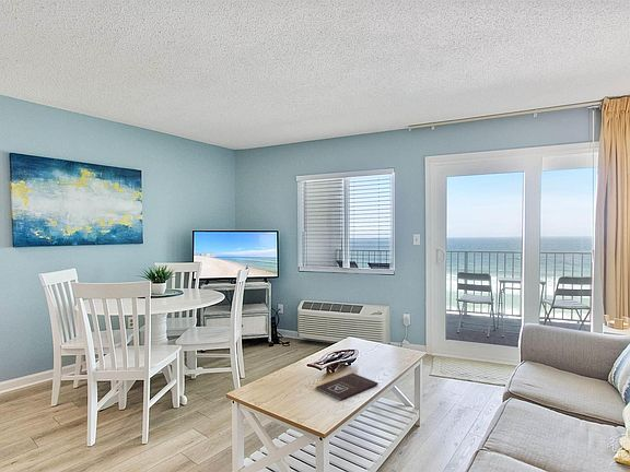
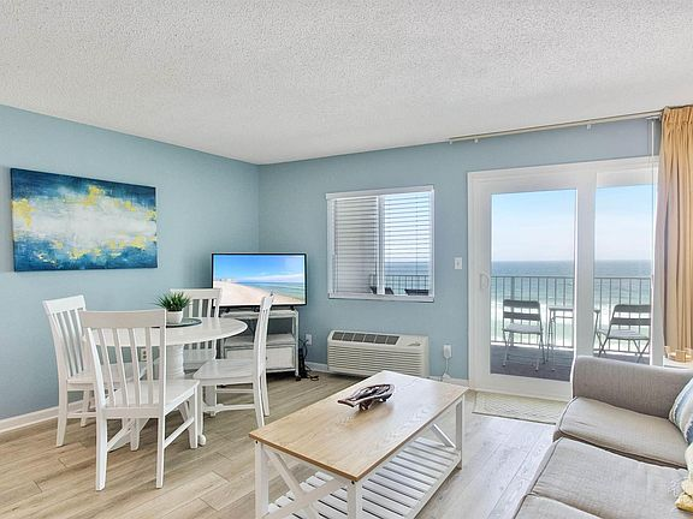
- book (347, 386)
